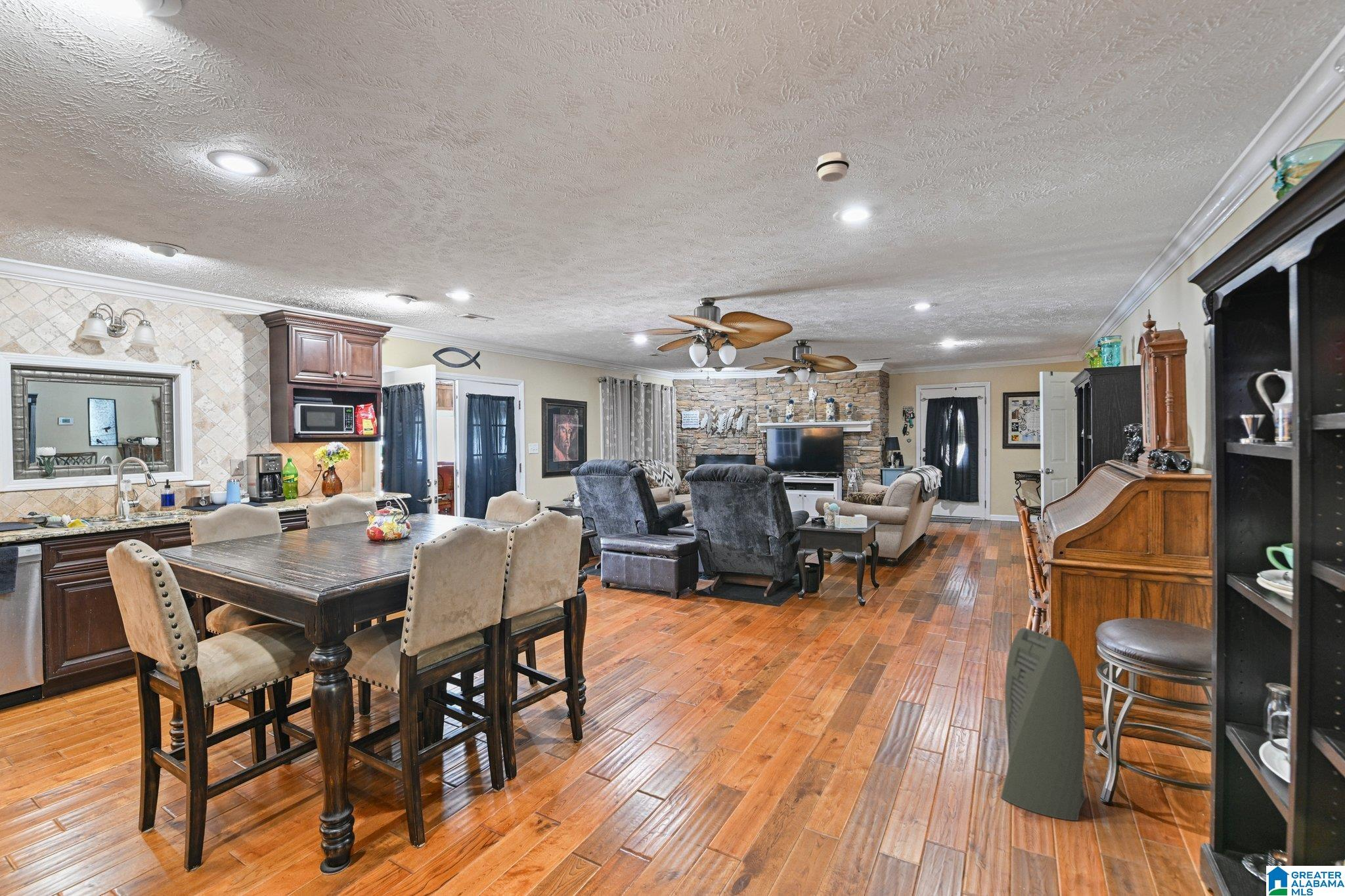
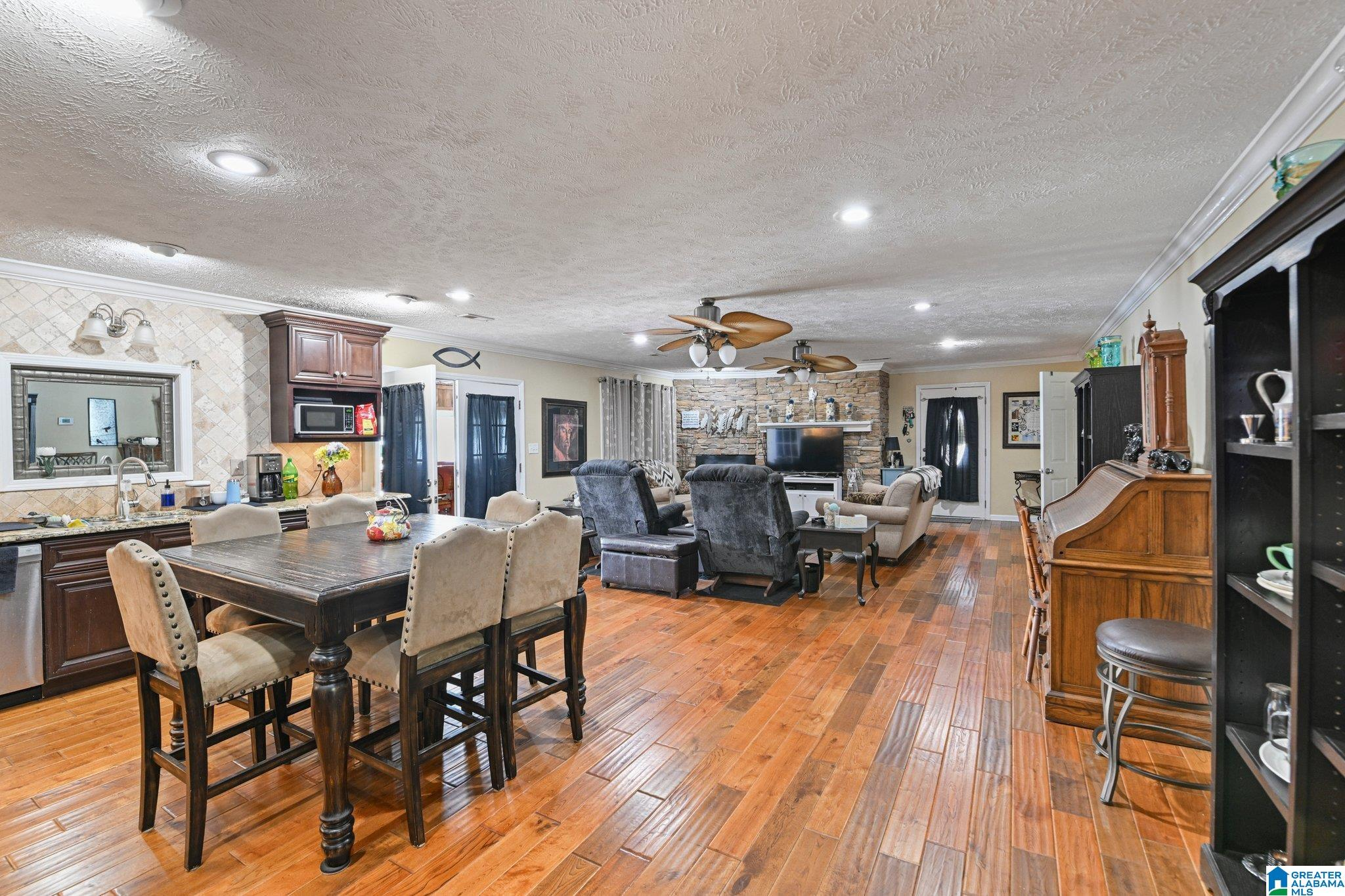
- air purifier (1042, 716)
- smoke detector (832, 167)
